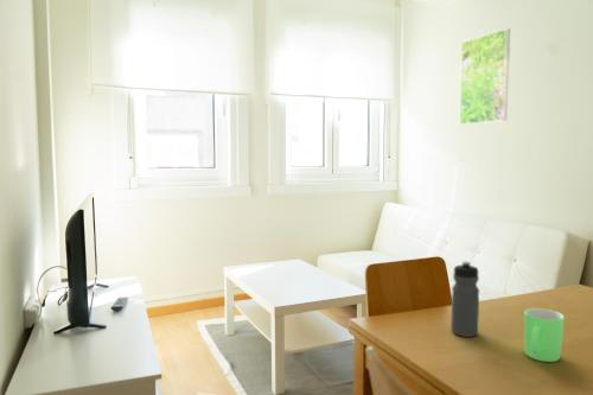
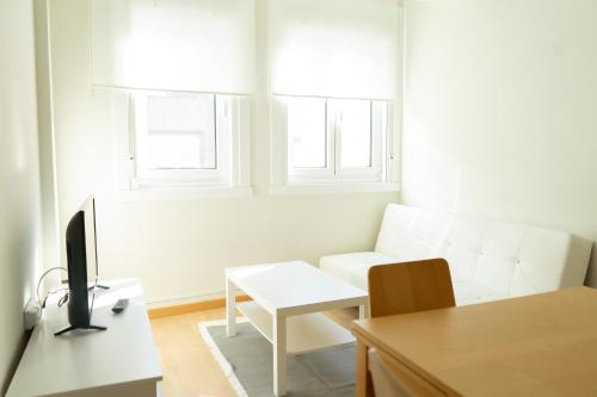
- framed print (483, 79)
- water bottle (465, 297)
- mug (541, 336)
